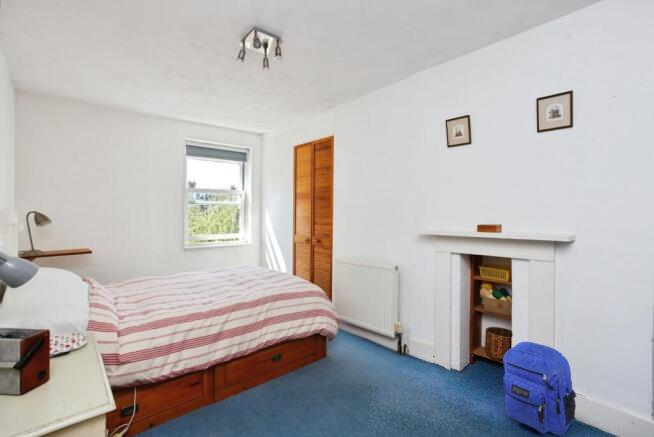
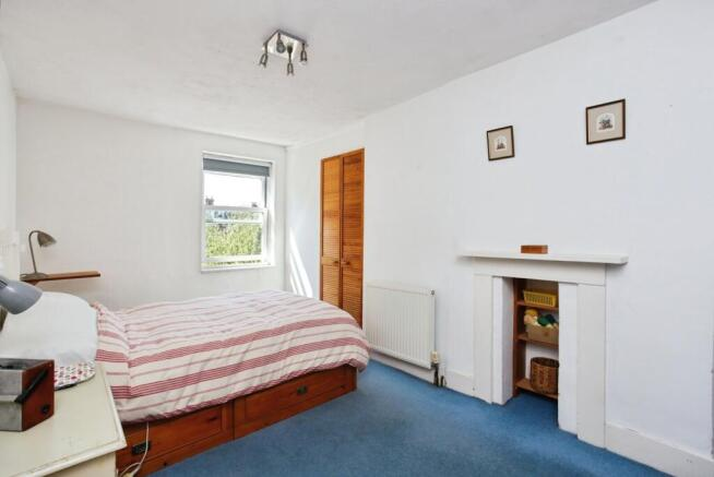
- backpack (536, 384)
